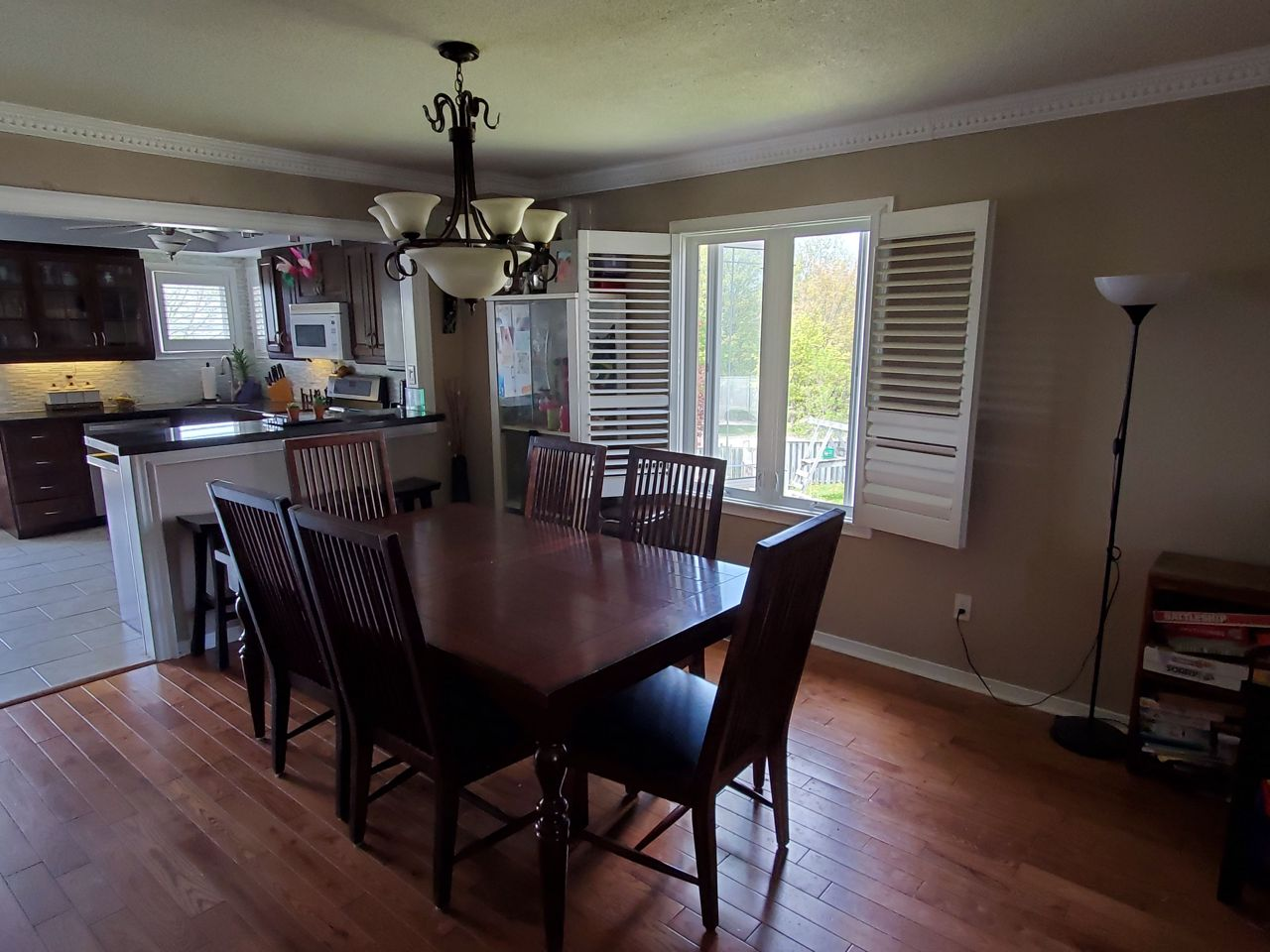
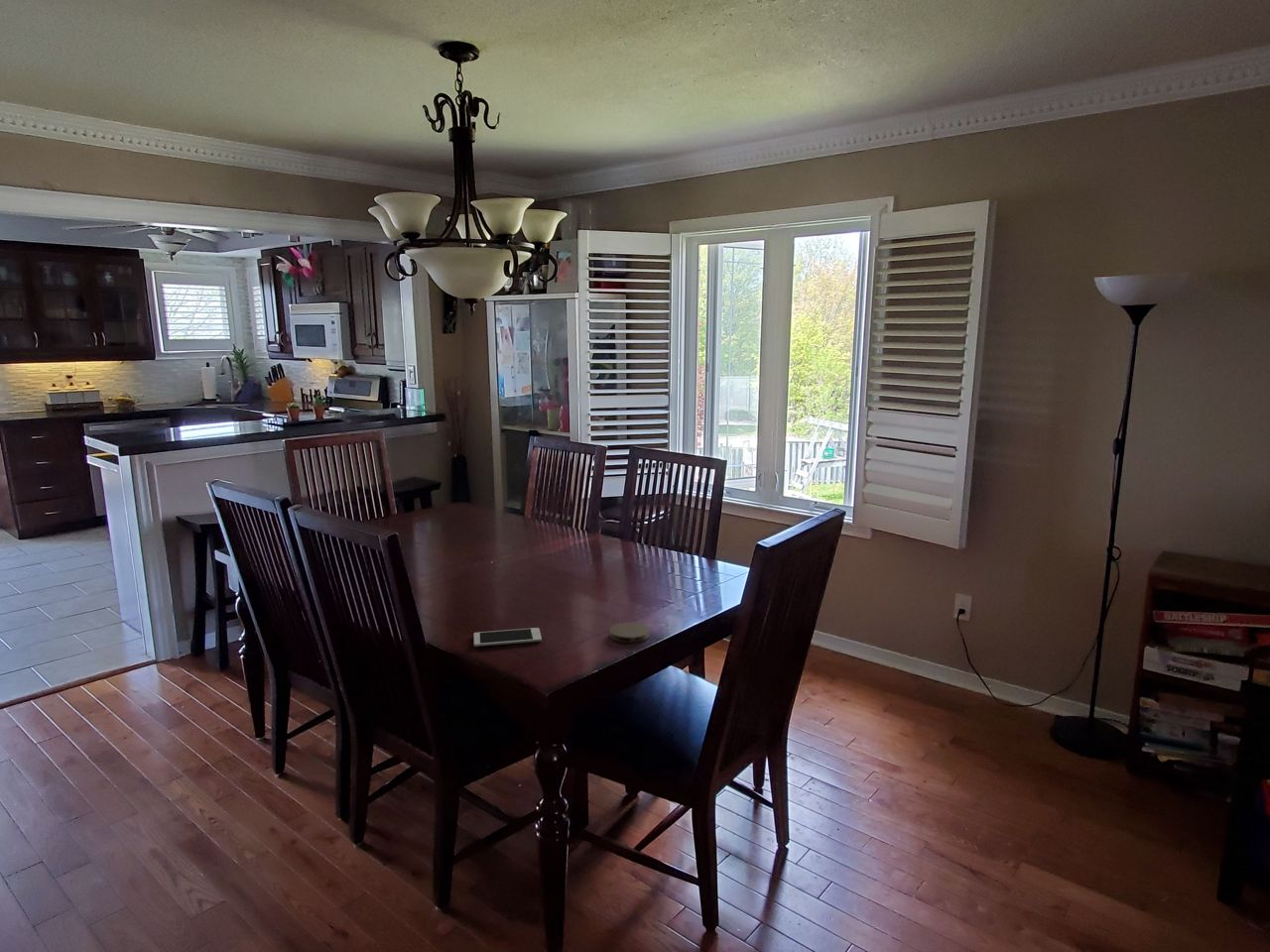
+ cell phone (507, 637)
+ coaster (629, 632)
